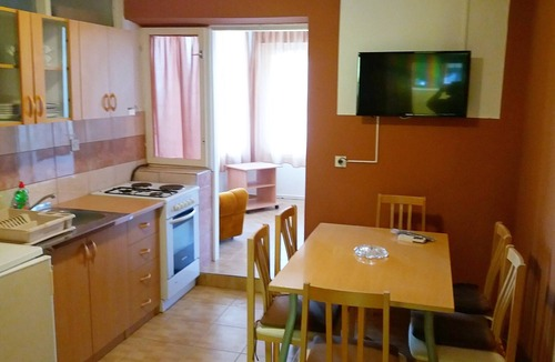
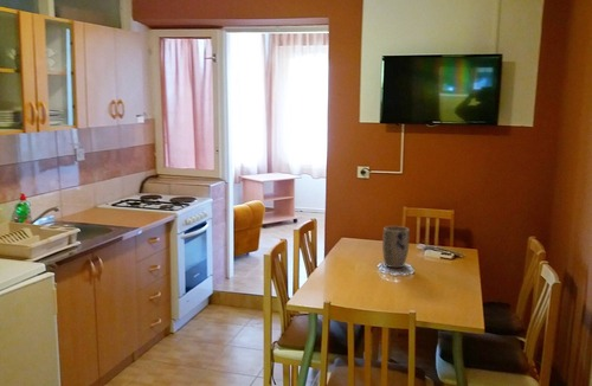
+ plant pot (395, 246)
